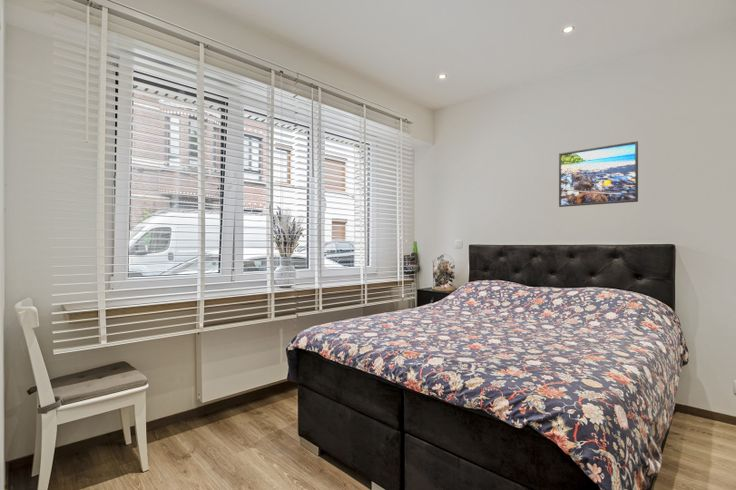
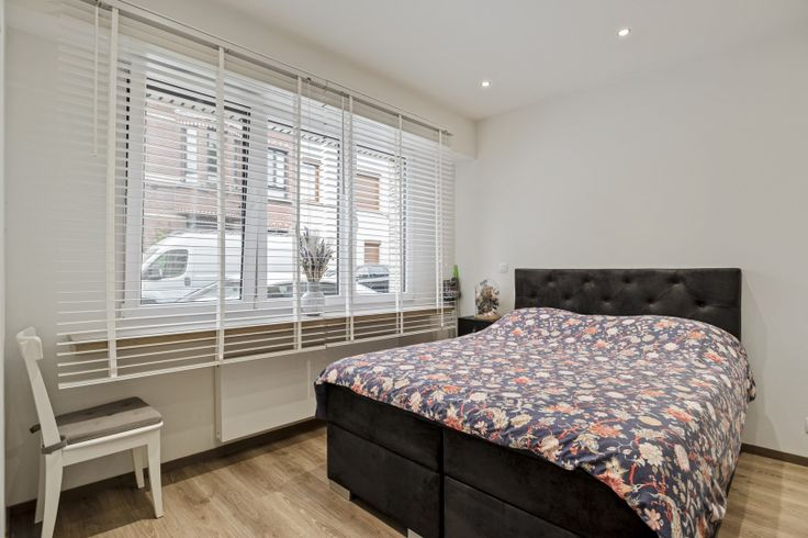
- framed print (596, 176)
